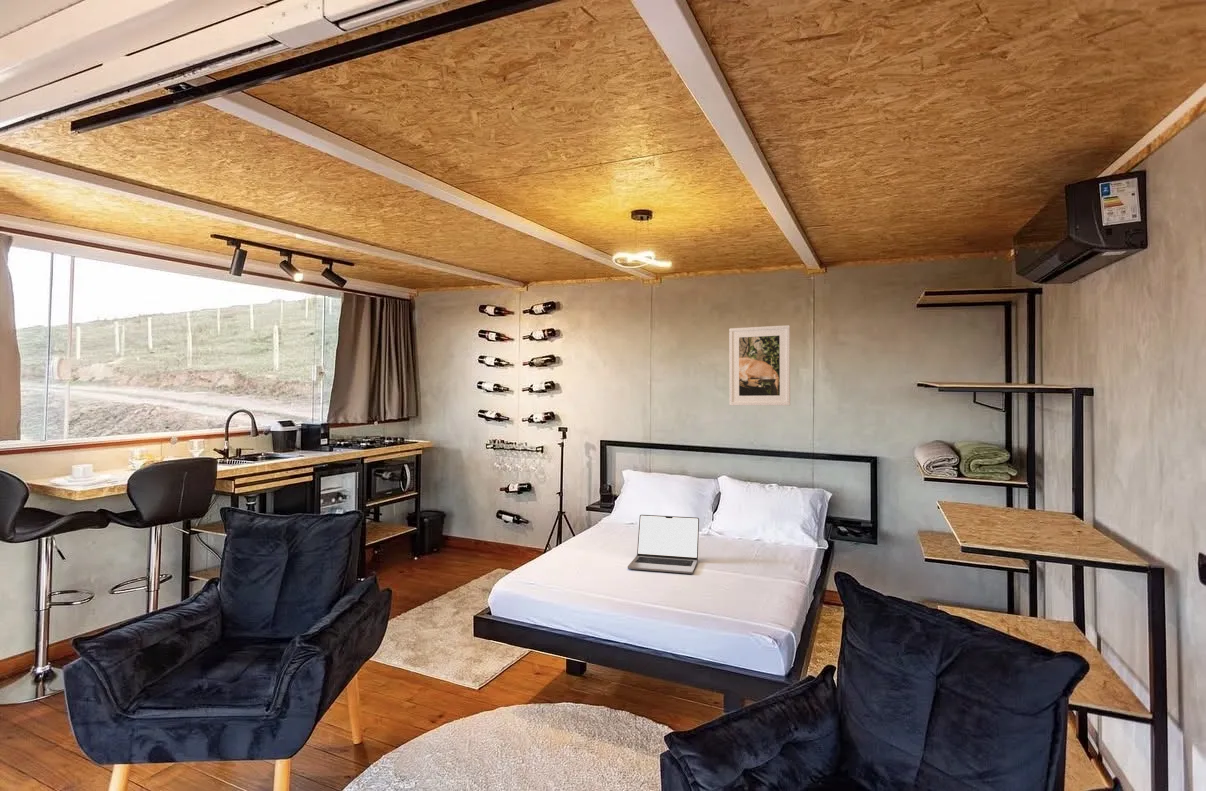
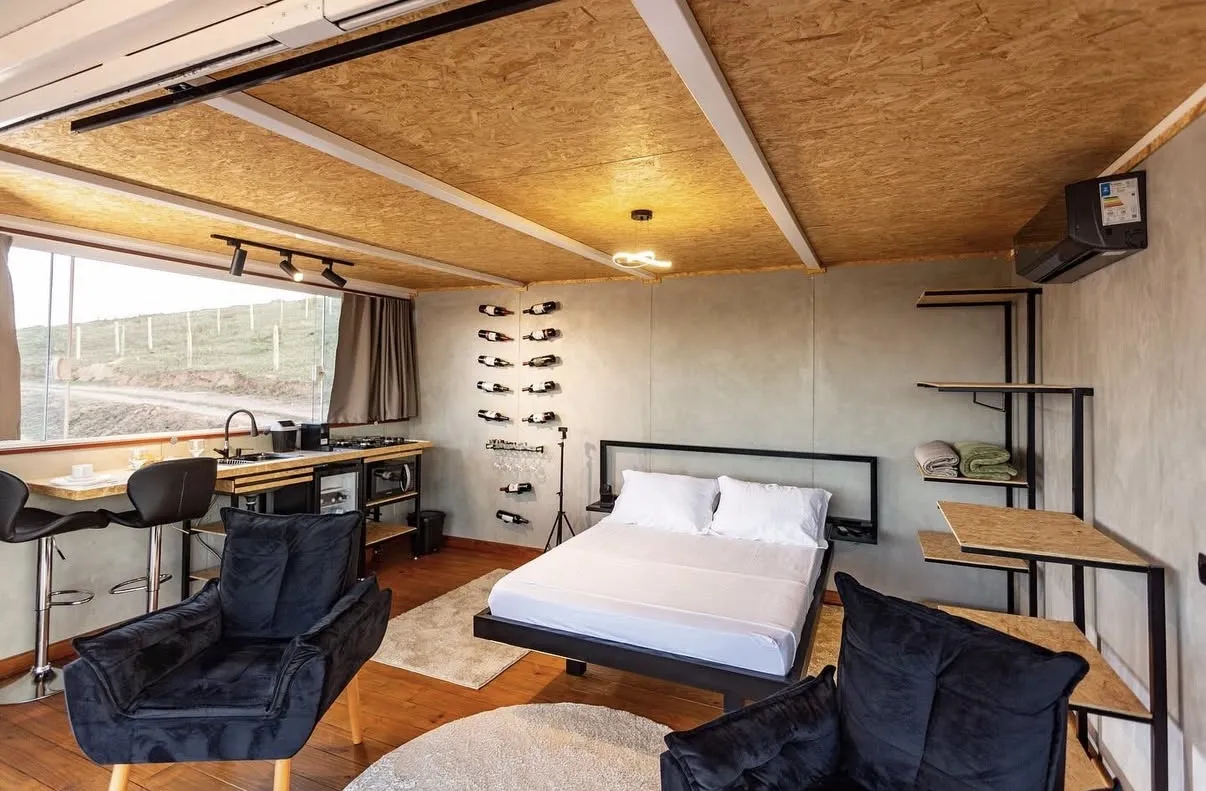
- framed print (759, 366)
- laptop (664, 542)
